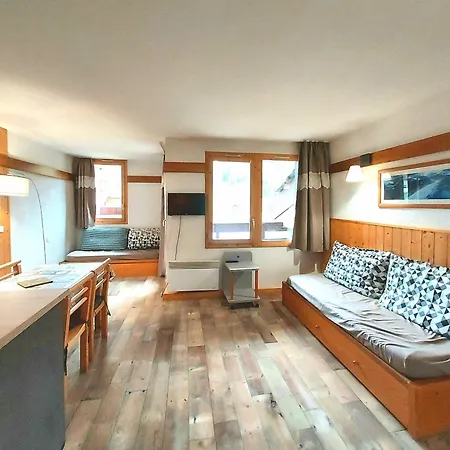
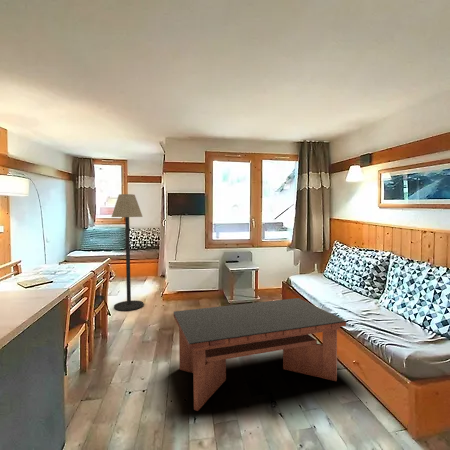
+ floor lamp (127, 250)
+ coffee table (255, 345)
